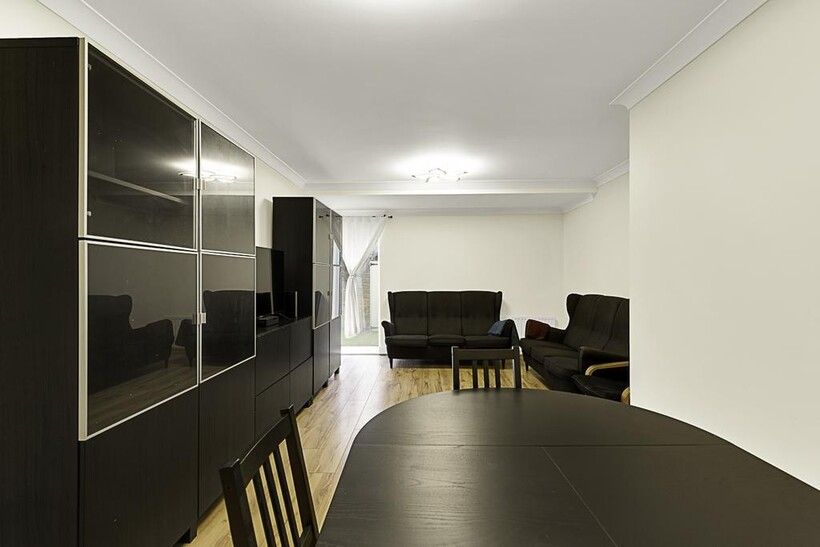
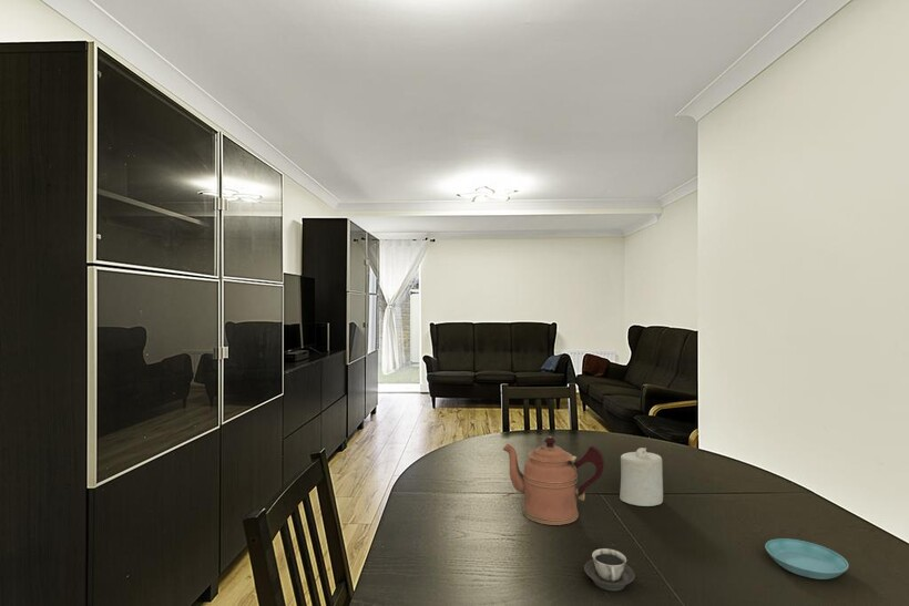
+ cup (609, 569)
+ saucer (805, 559)
+ coffeepot (551, 474)
+ candle (641, 473)
